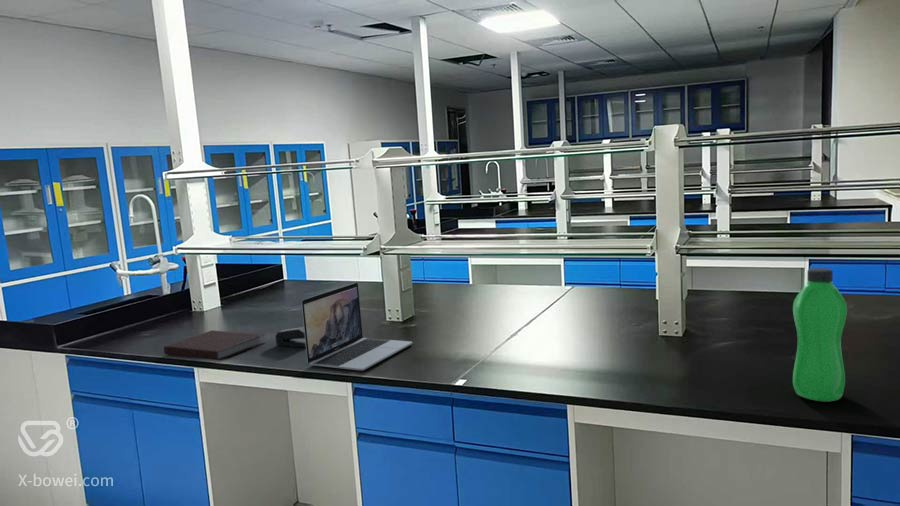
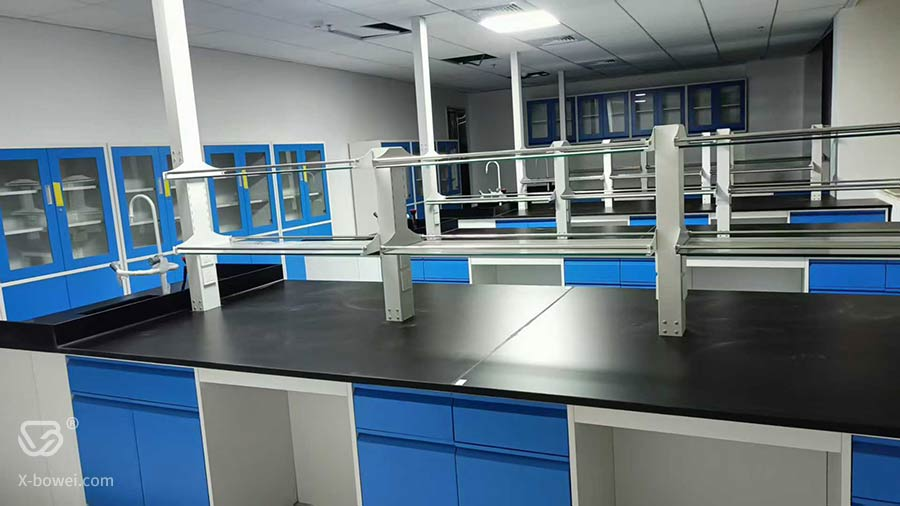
- notebook (215, 344)
- stapler (293, 336)
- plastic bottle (819, 333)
- laptop (359, 323)
